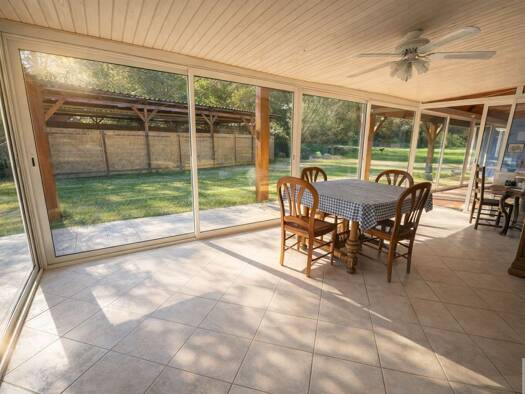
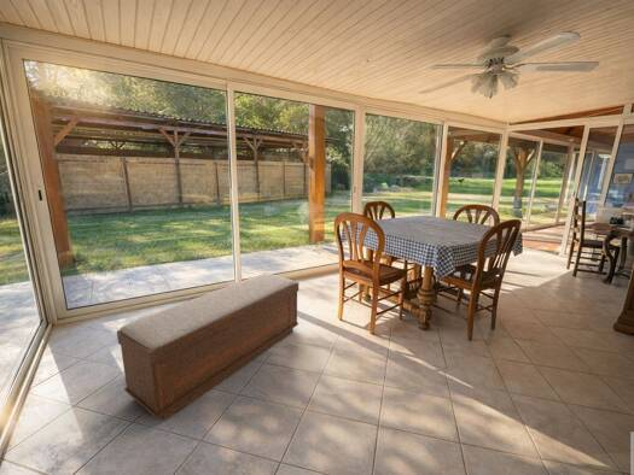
+ bench (226, 327)
